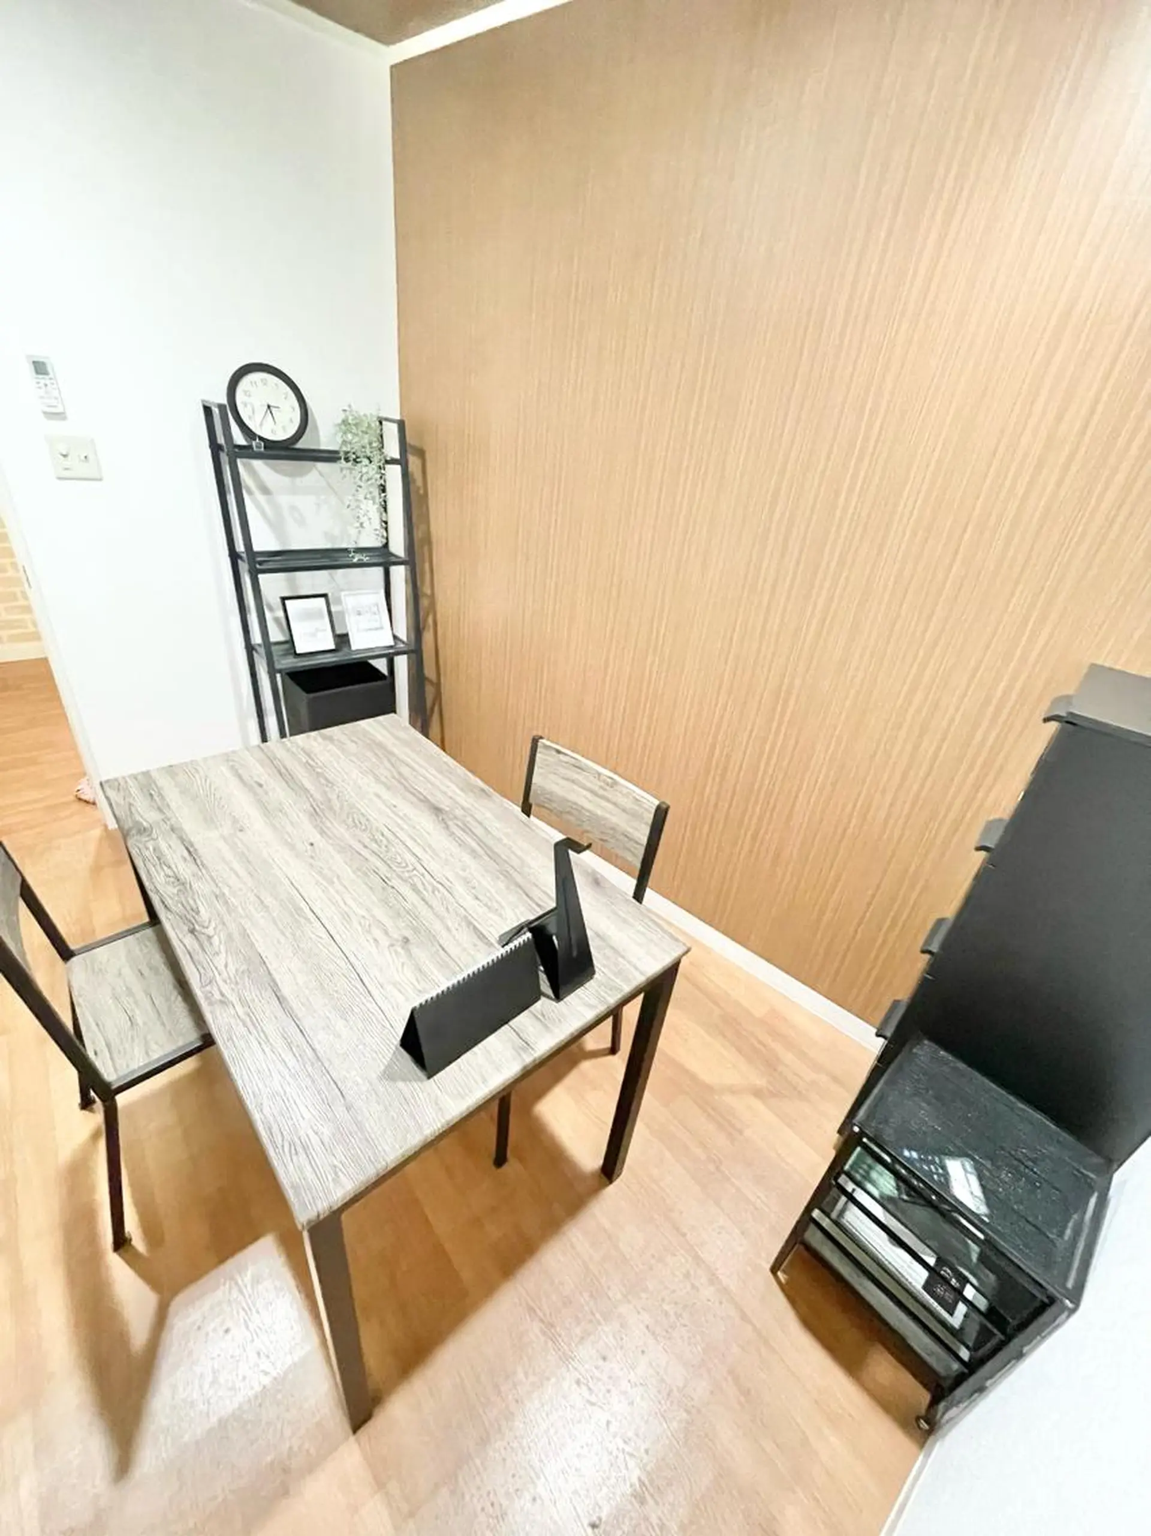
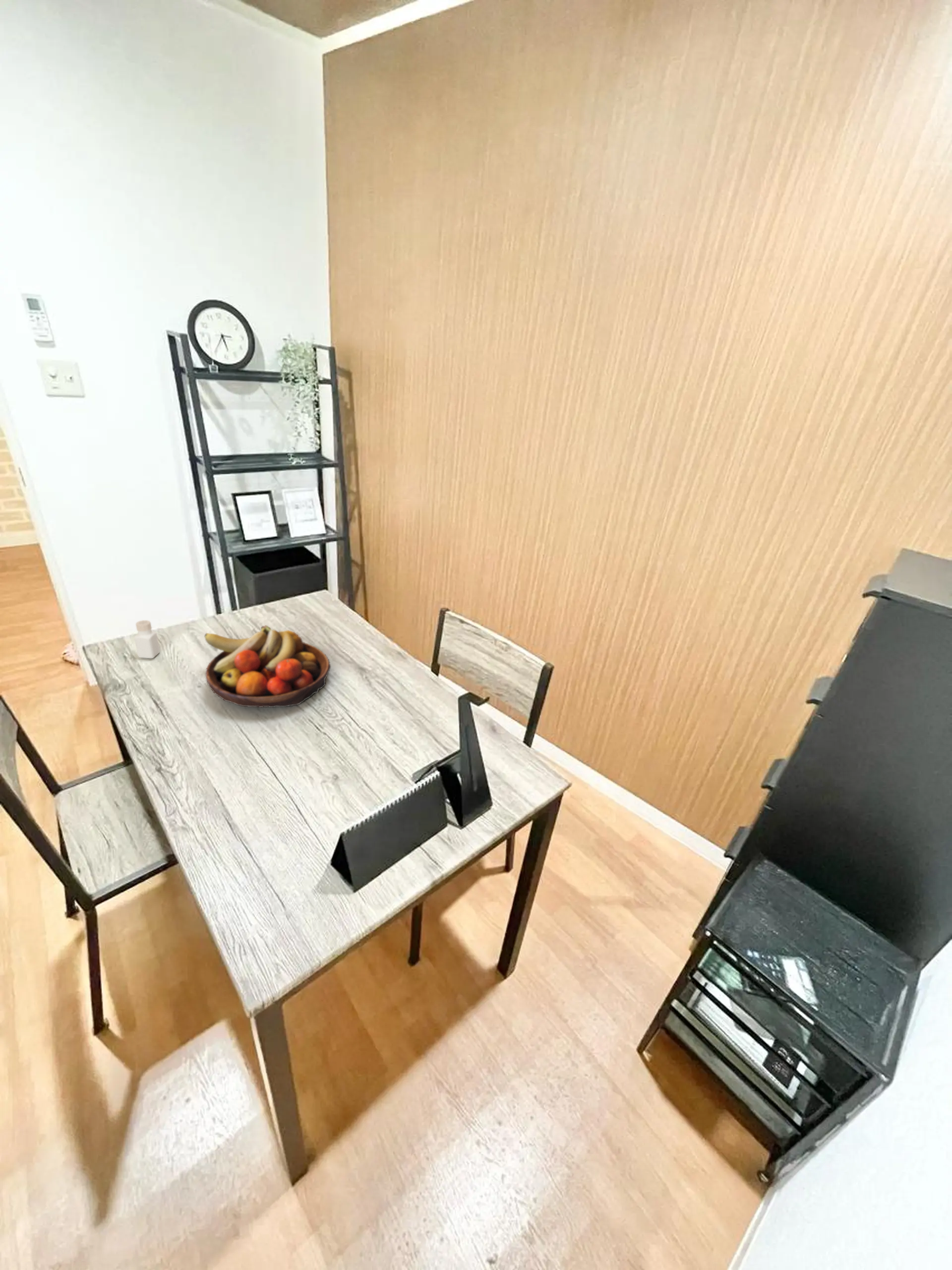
+ fruit bowl (268, 661)
+ pepper shaker (146, 639)
